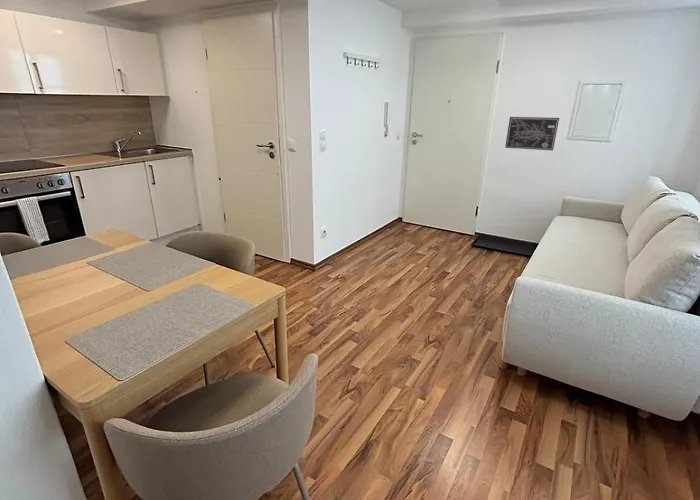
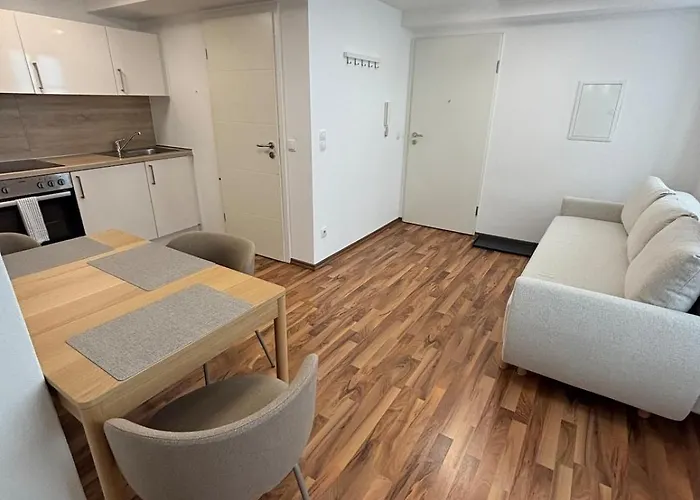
- wall art (531, 133)
